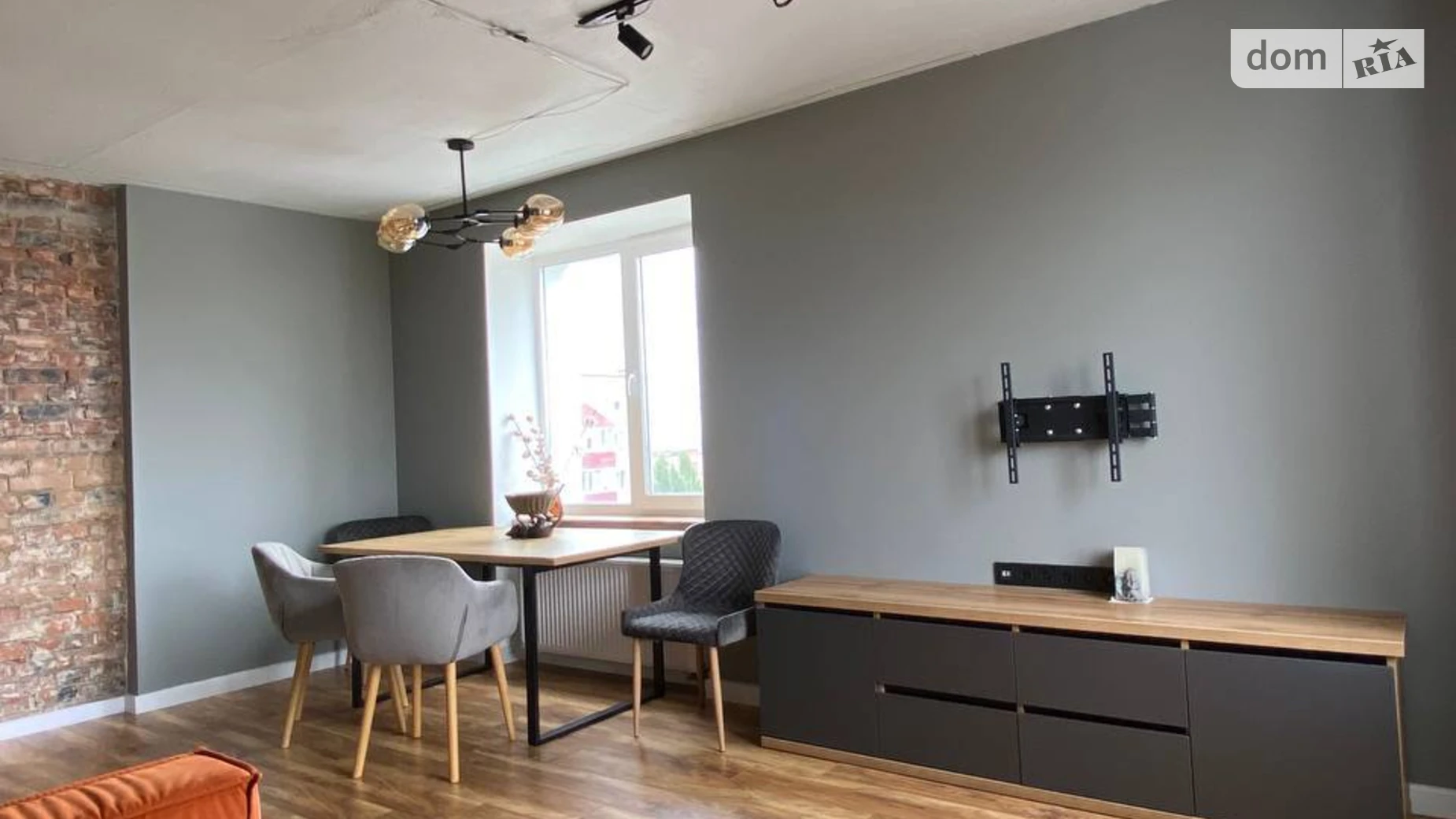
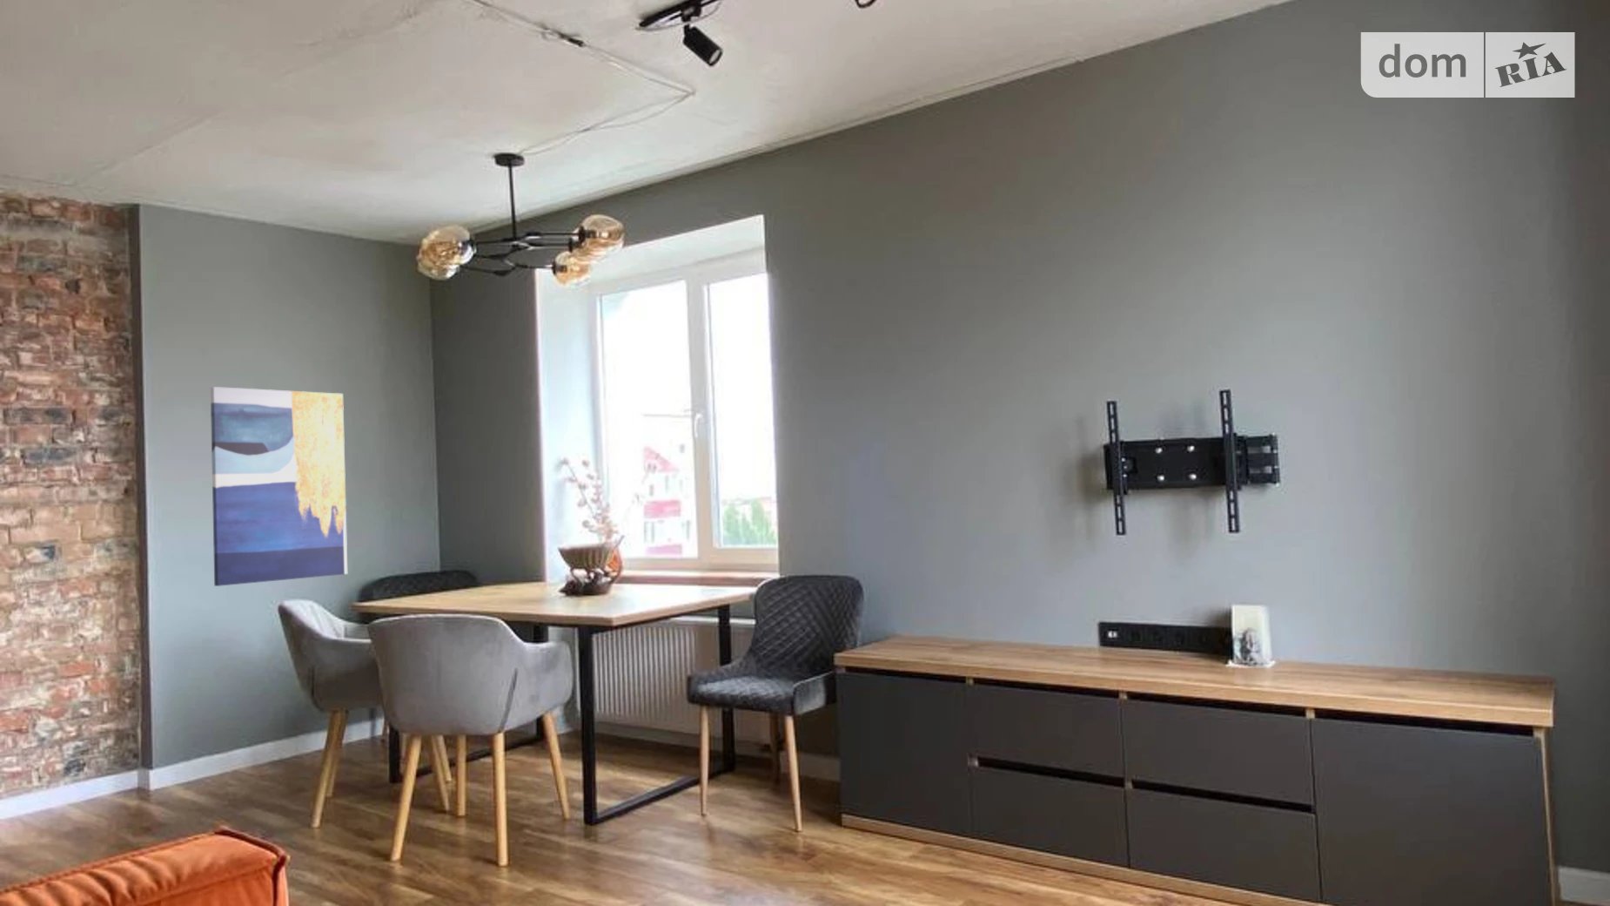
+ wall art (282, 485)
